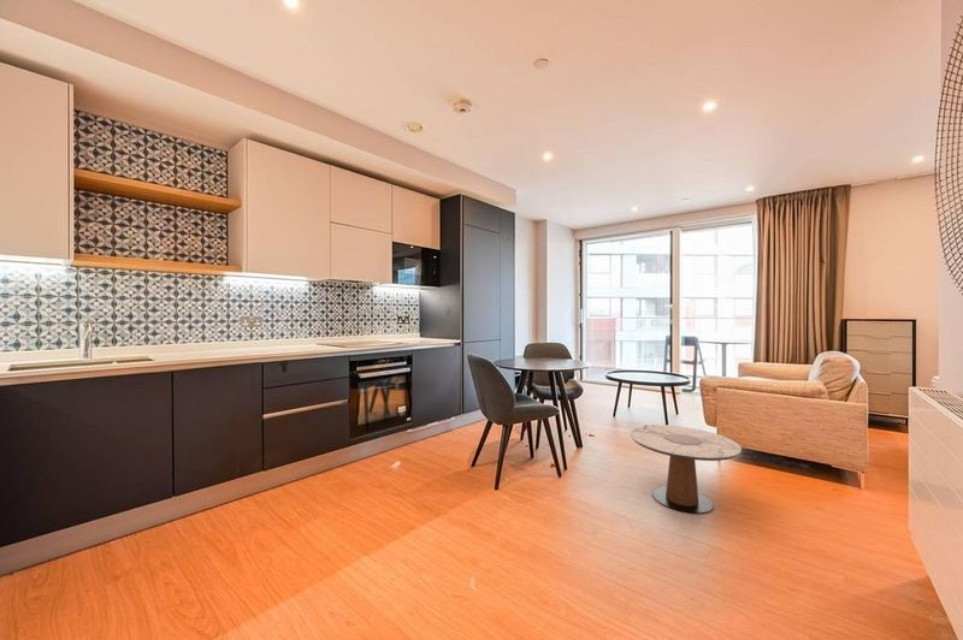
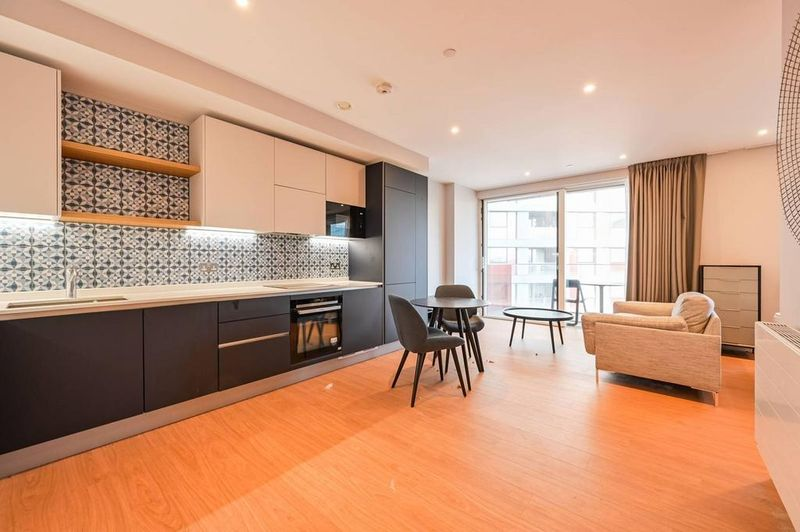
- side table (681, 469)
